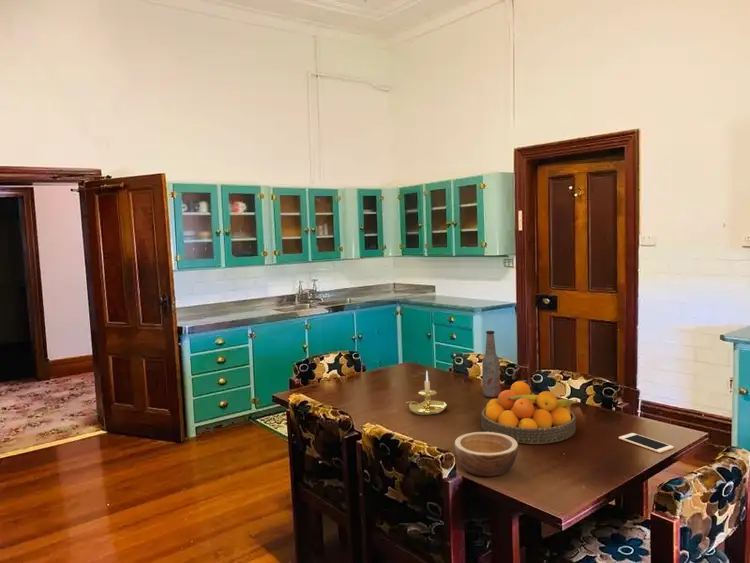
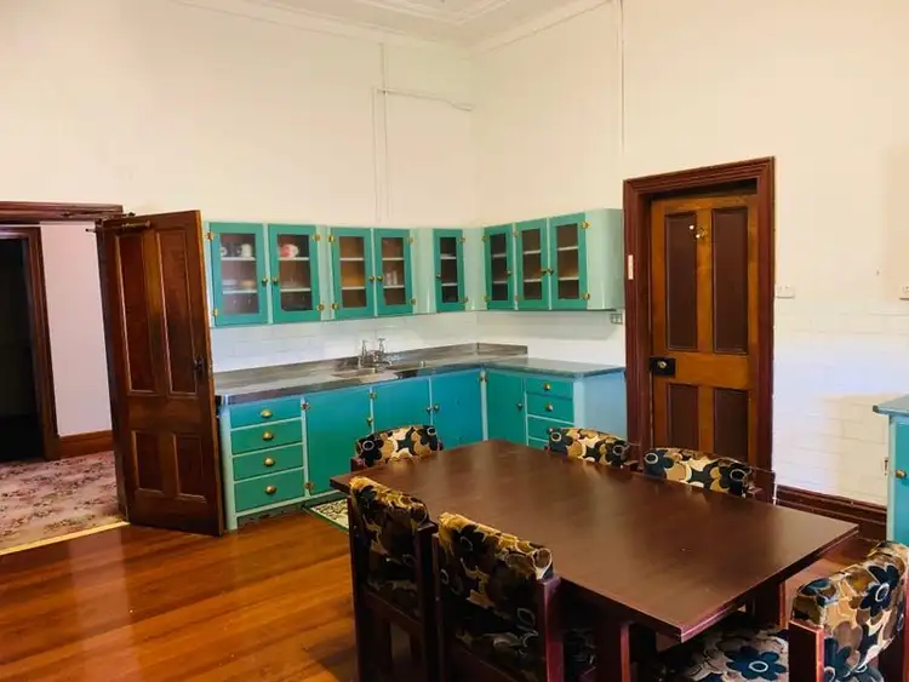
- bottle (490, 363)
- bowl (486, 455)
- cell phone (645, 442)
- candle holder (424, 391)
- fruit bowl (527, 408)
